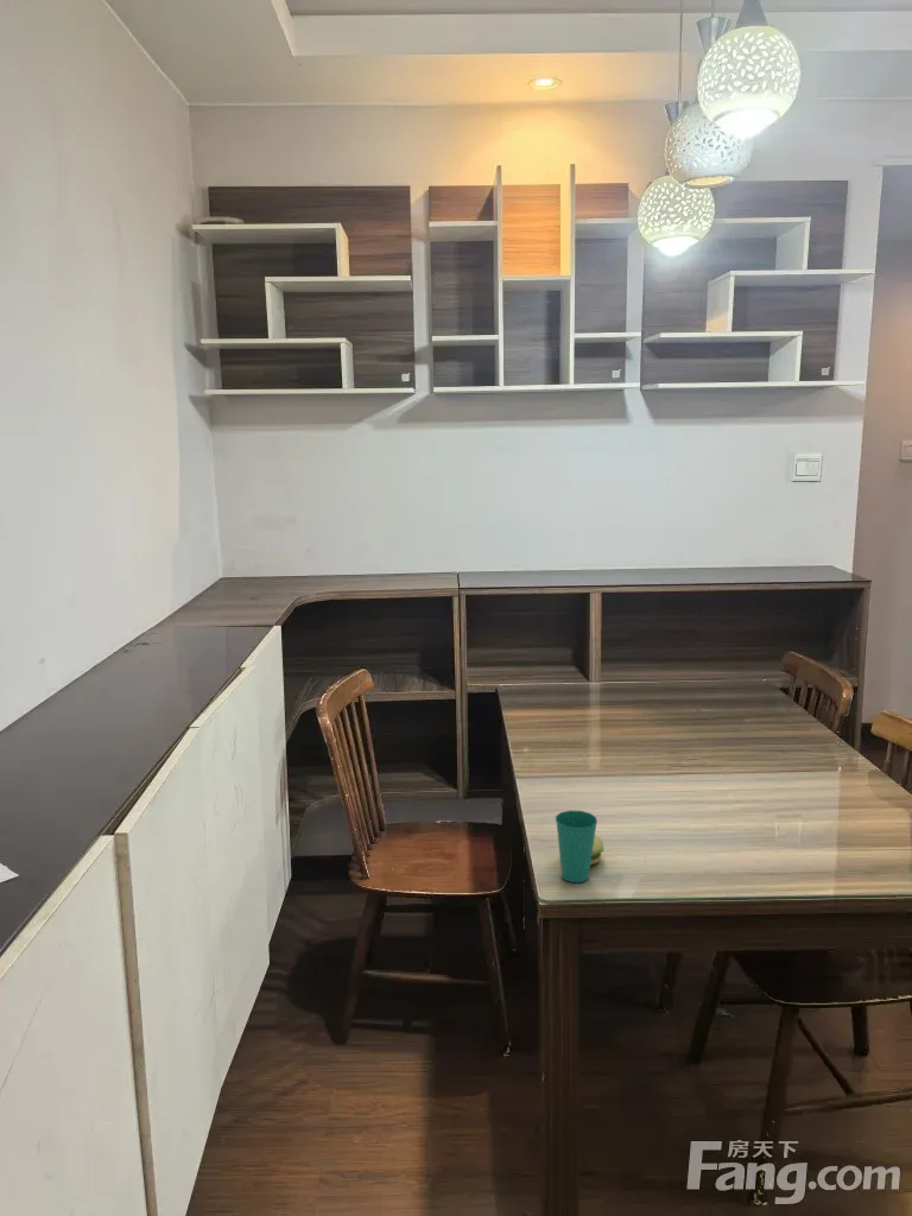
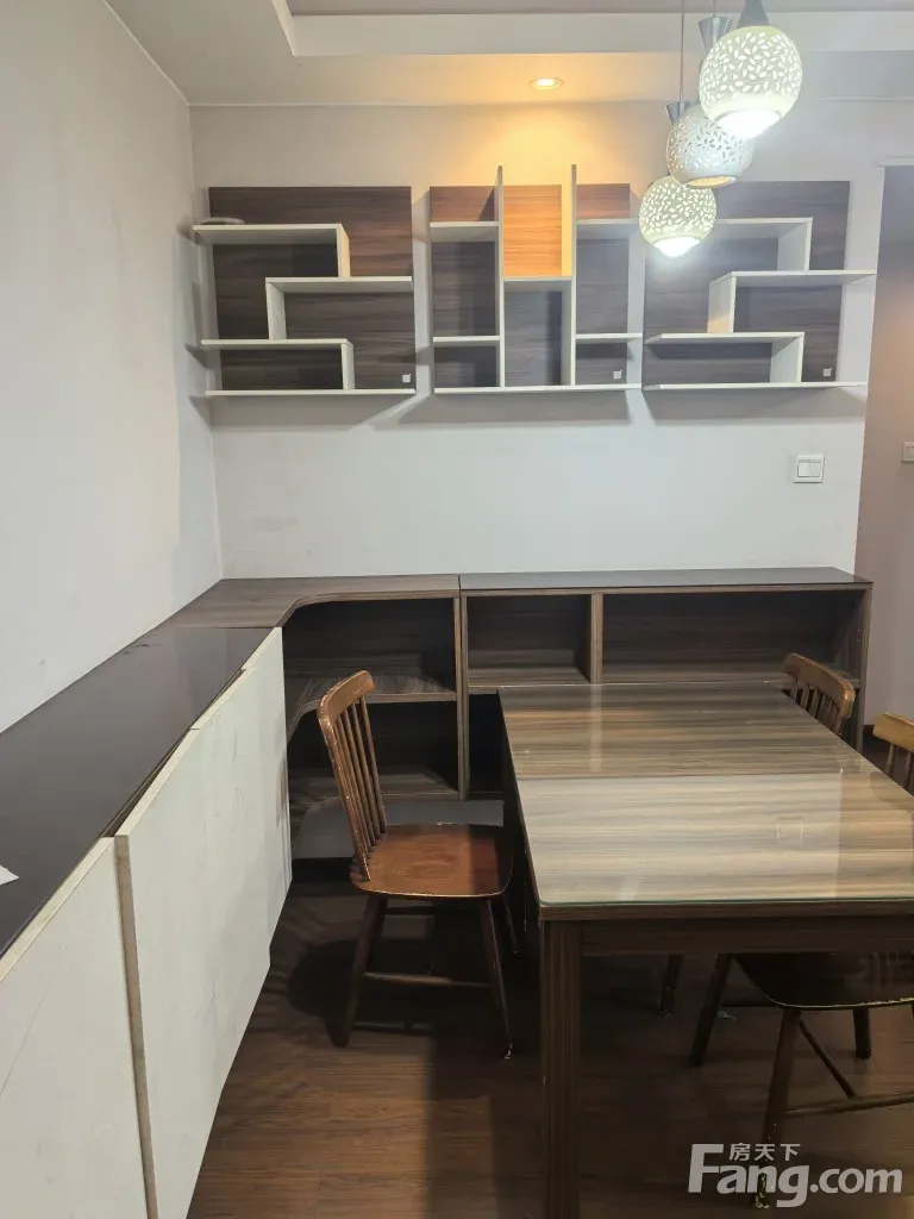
- cup (578, 838)
